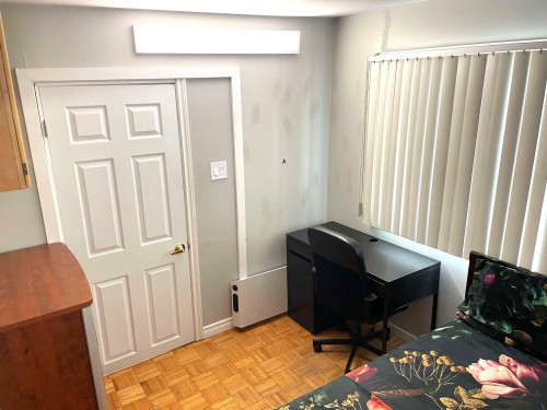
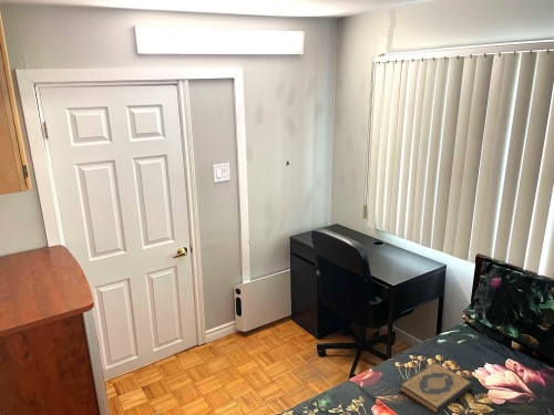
+ hardback book (435, 386)
